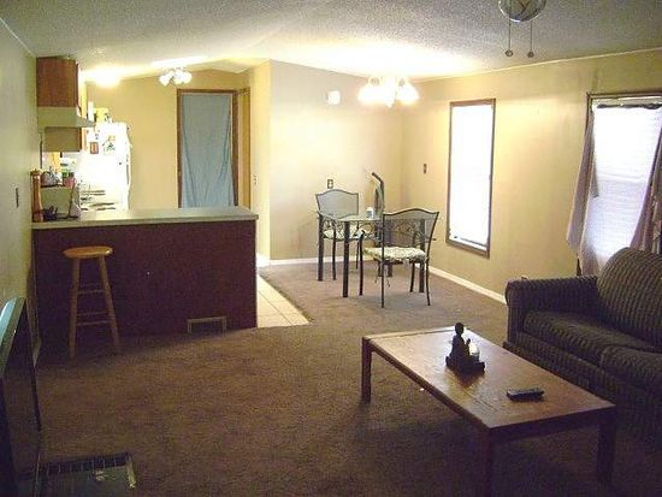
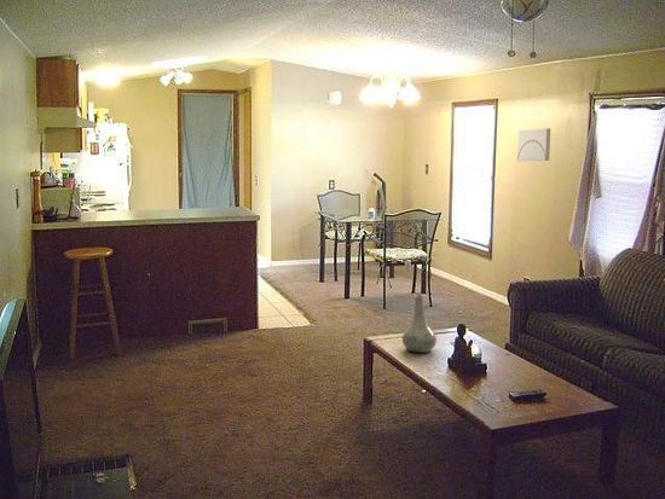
+ vase (420, 323)
+ wall art (533, 145)
